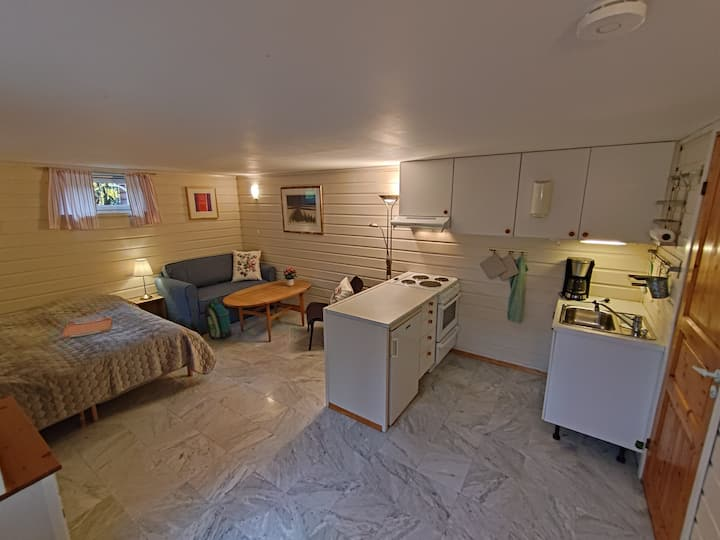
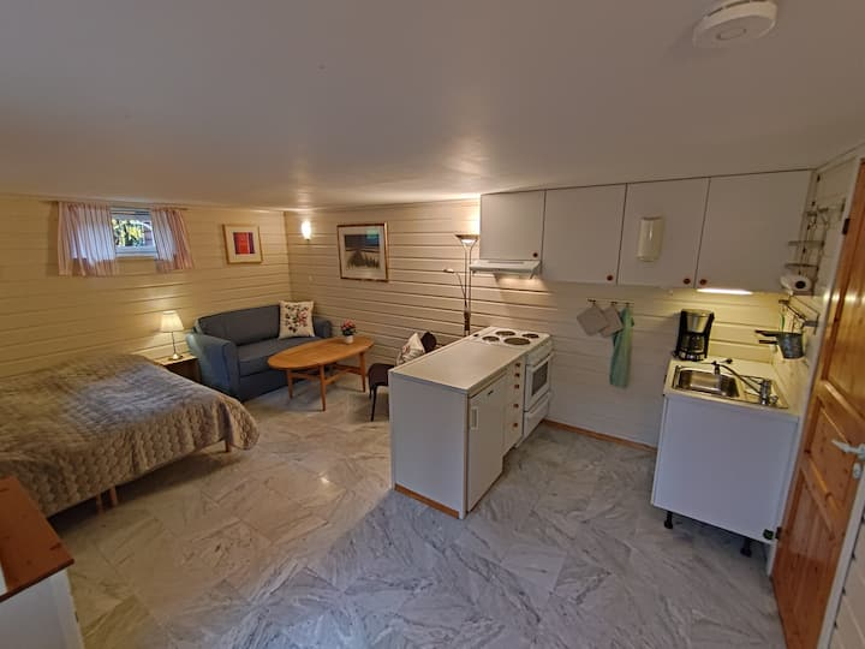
- serving tray (88, 327)
- backpack (217, 318)
